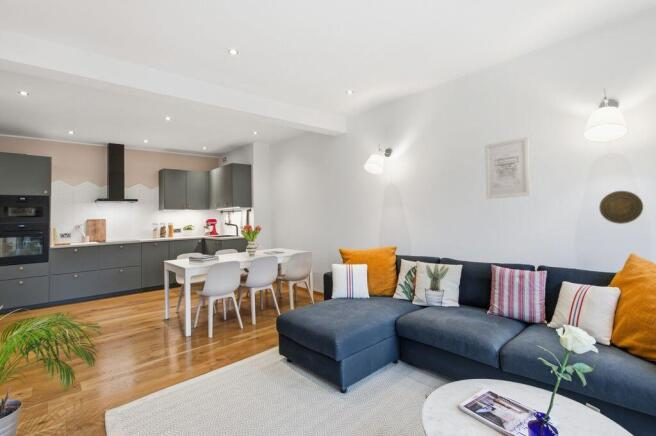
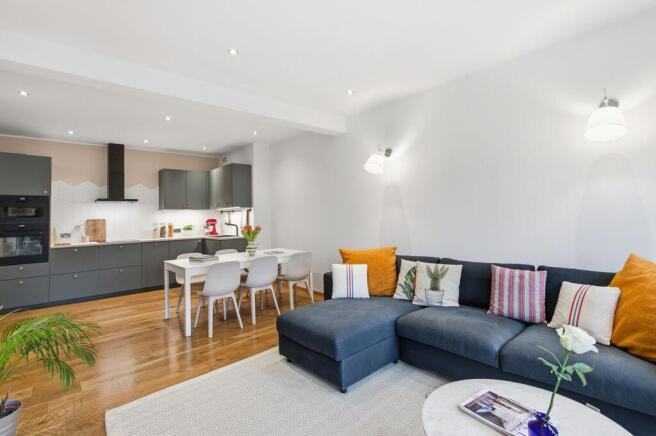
- decorative plate (620, 207)
- wall art (506, 169)
